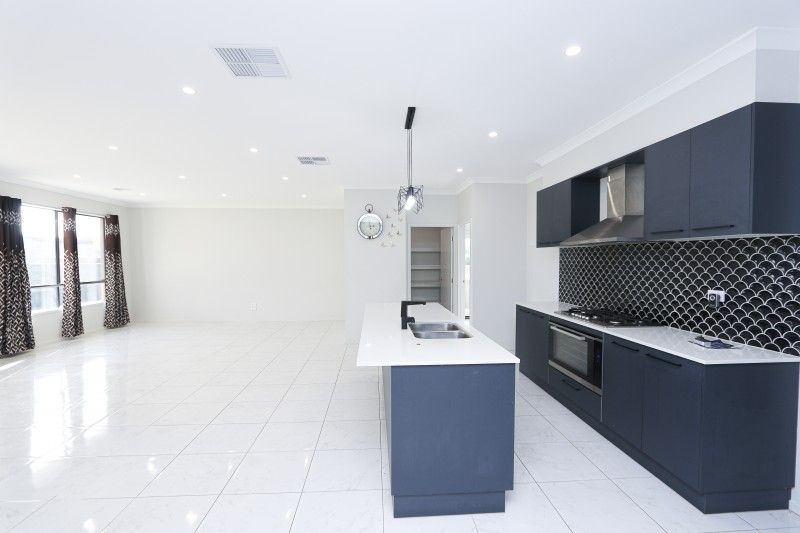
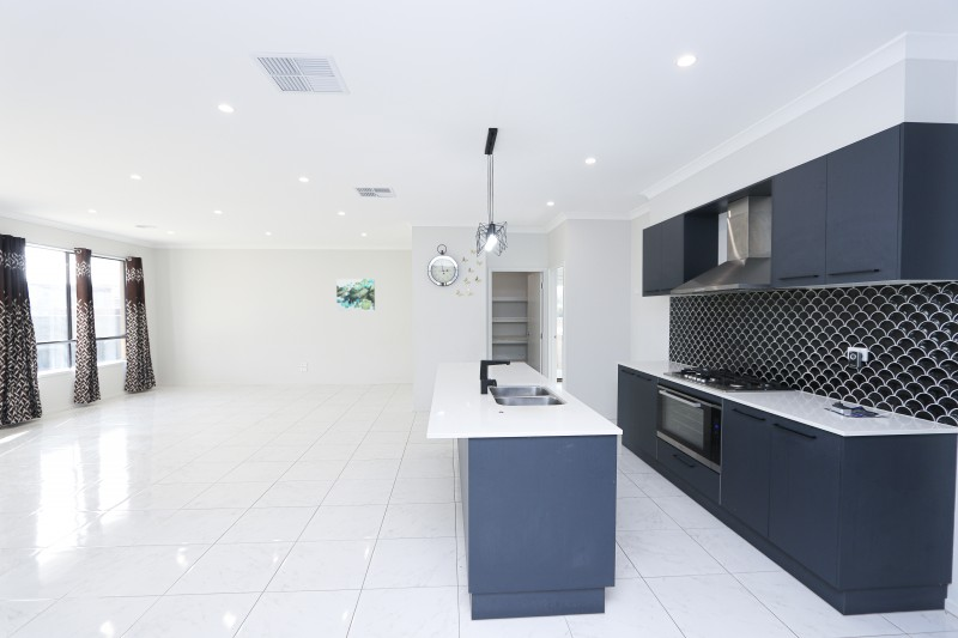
+ wall art (356, 294)
